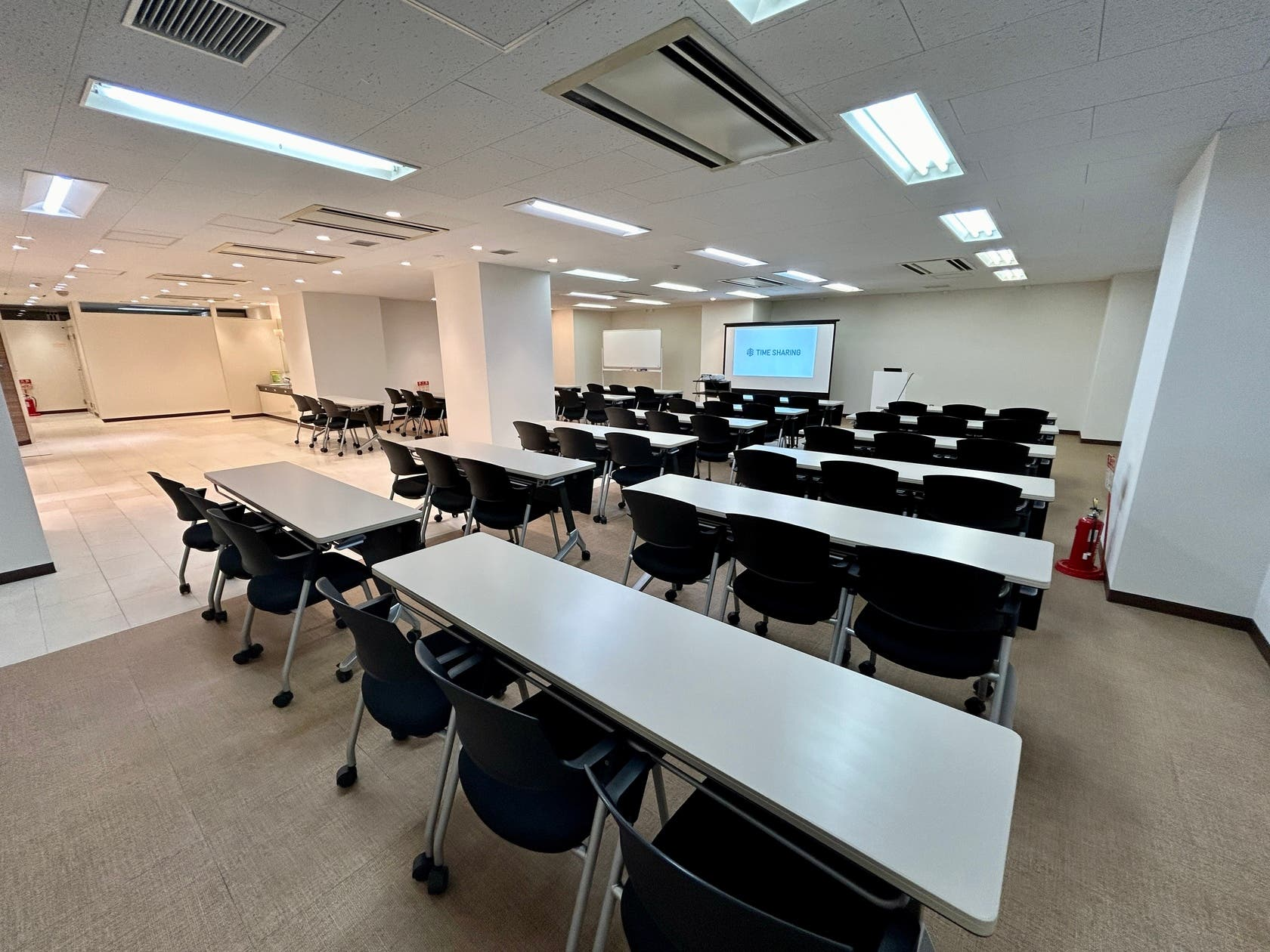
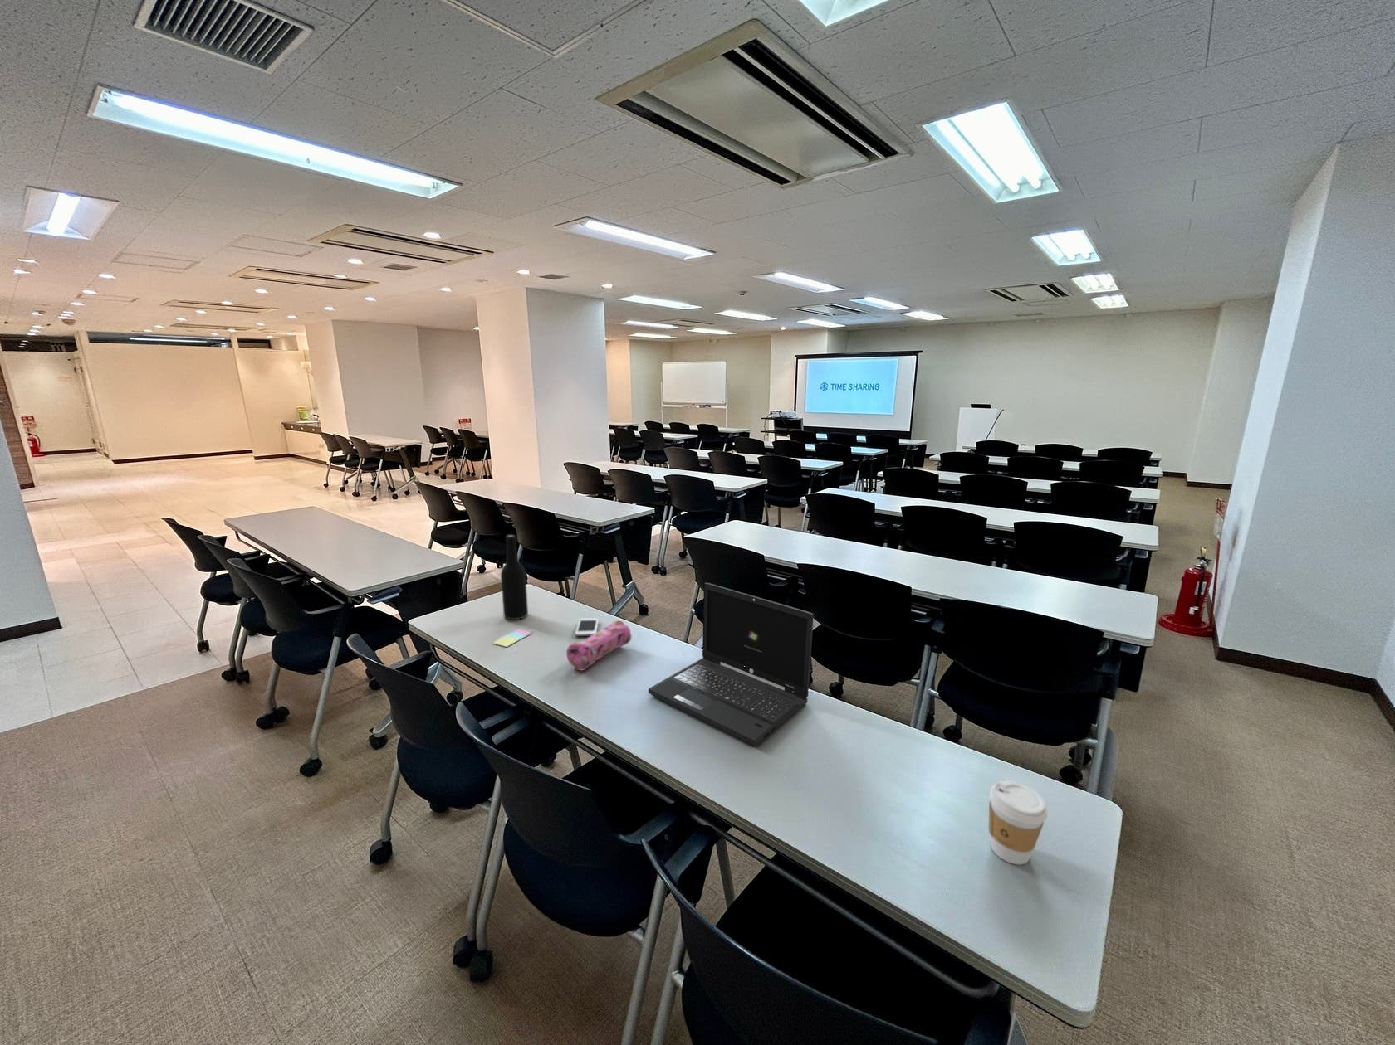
+ coffee cup (1014, 822)
+ laptop (728, 655)
+ sticky notes (512, 637)
+ bottle (513, 576)
+ pencil case (600, 643)
+ smartphone (587, 627)
